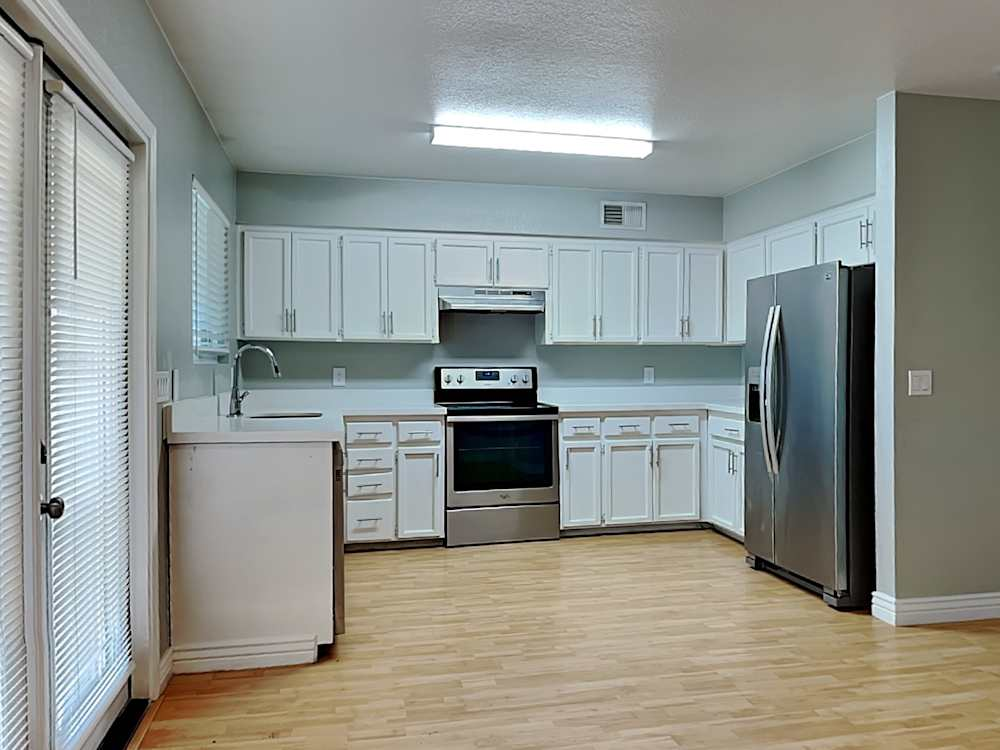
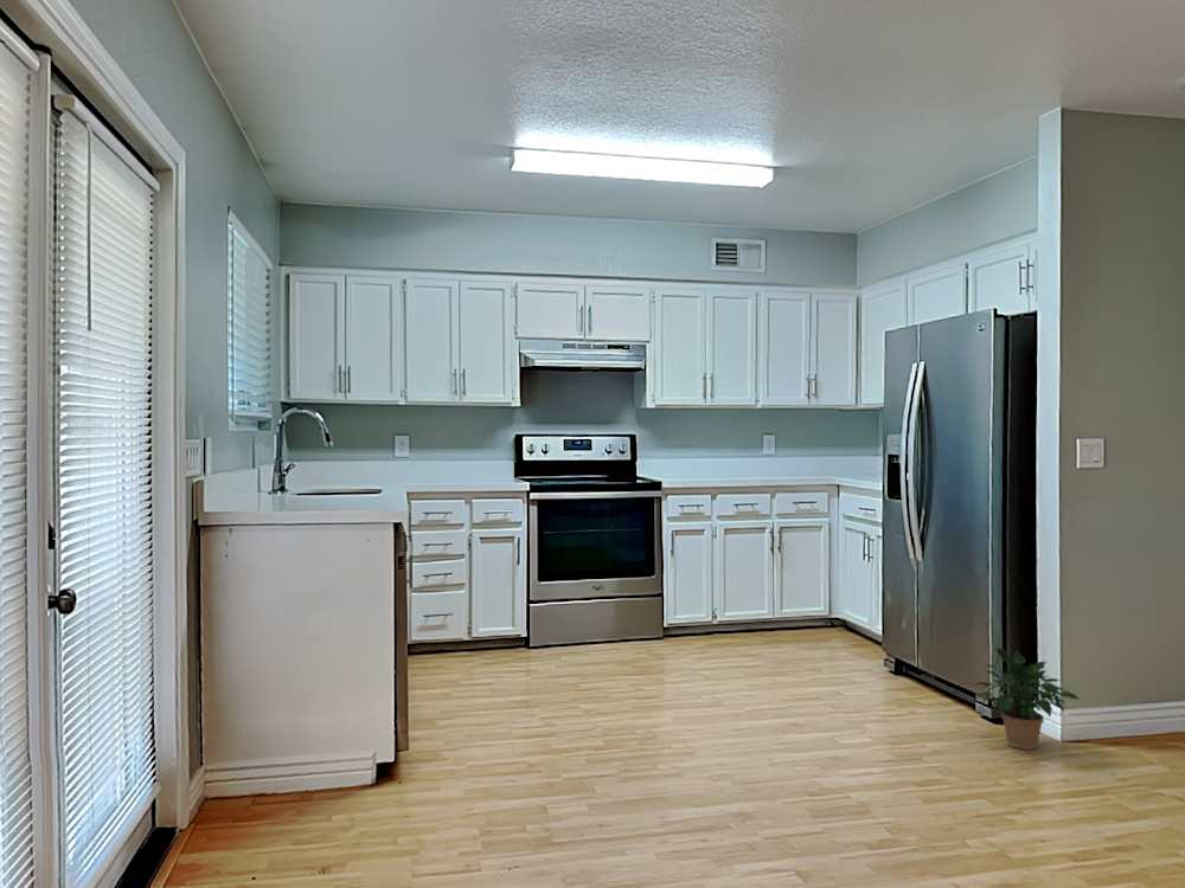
+ potted plant (1029, 699)
